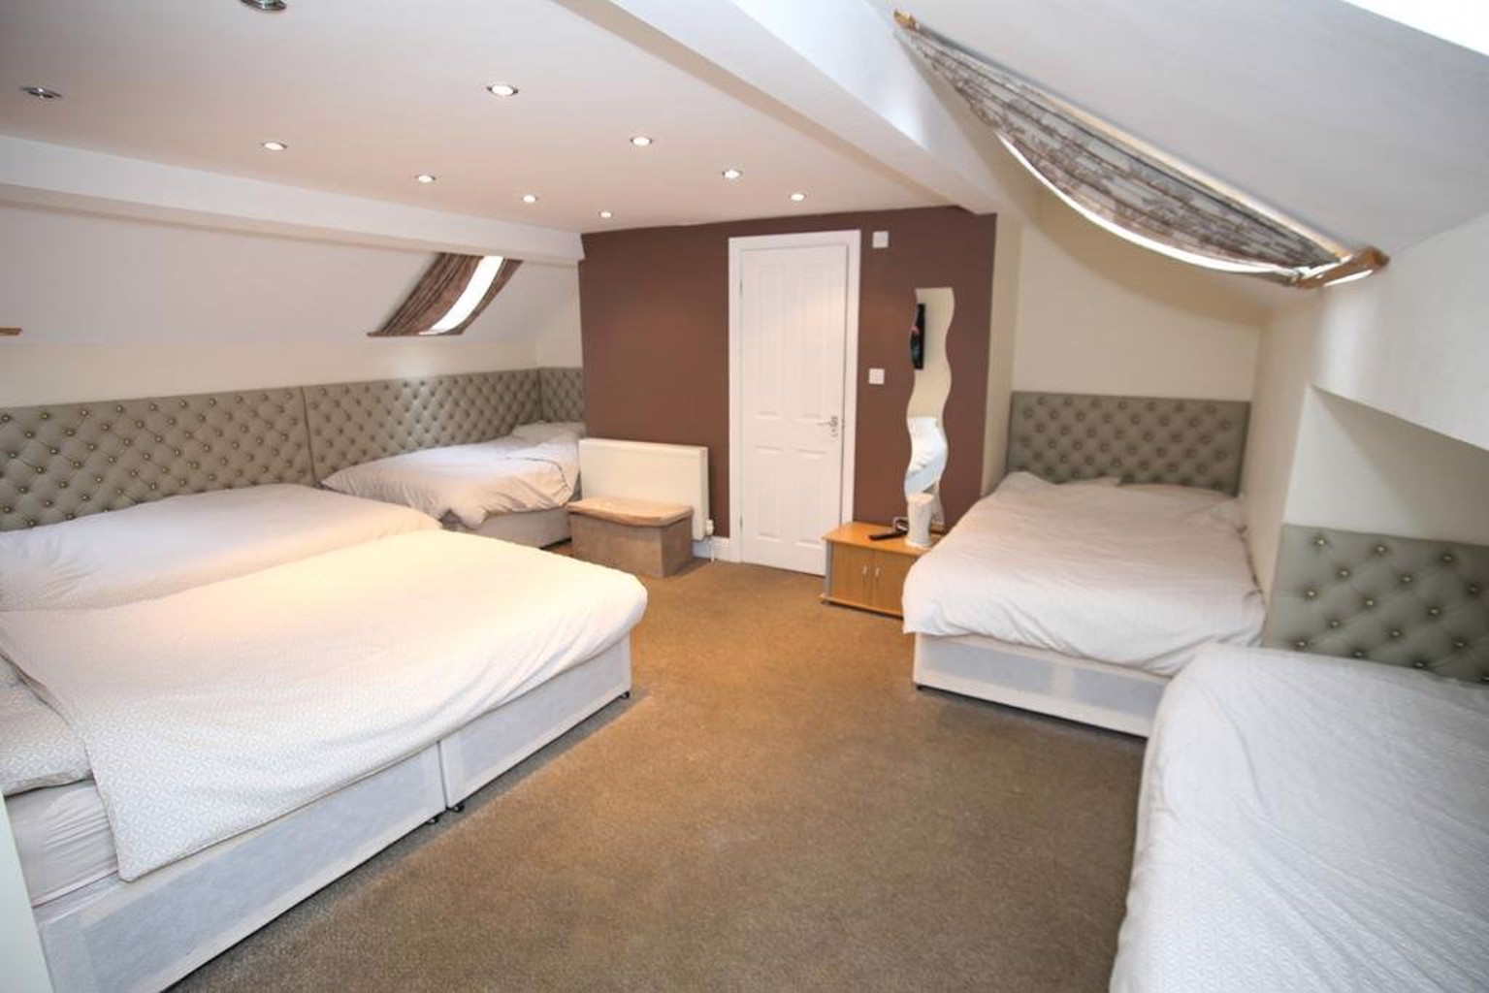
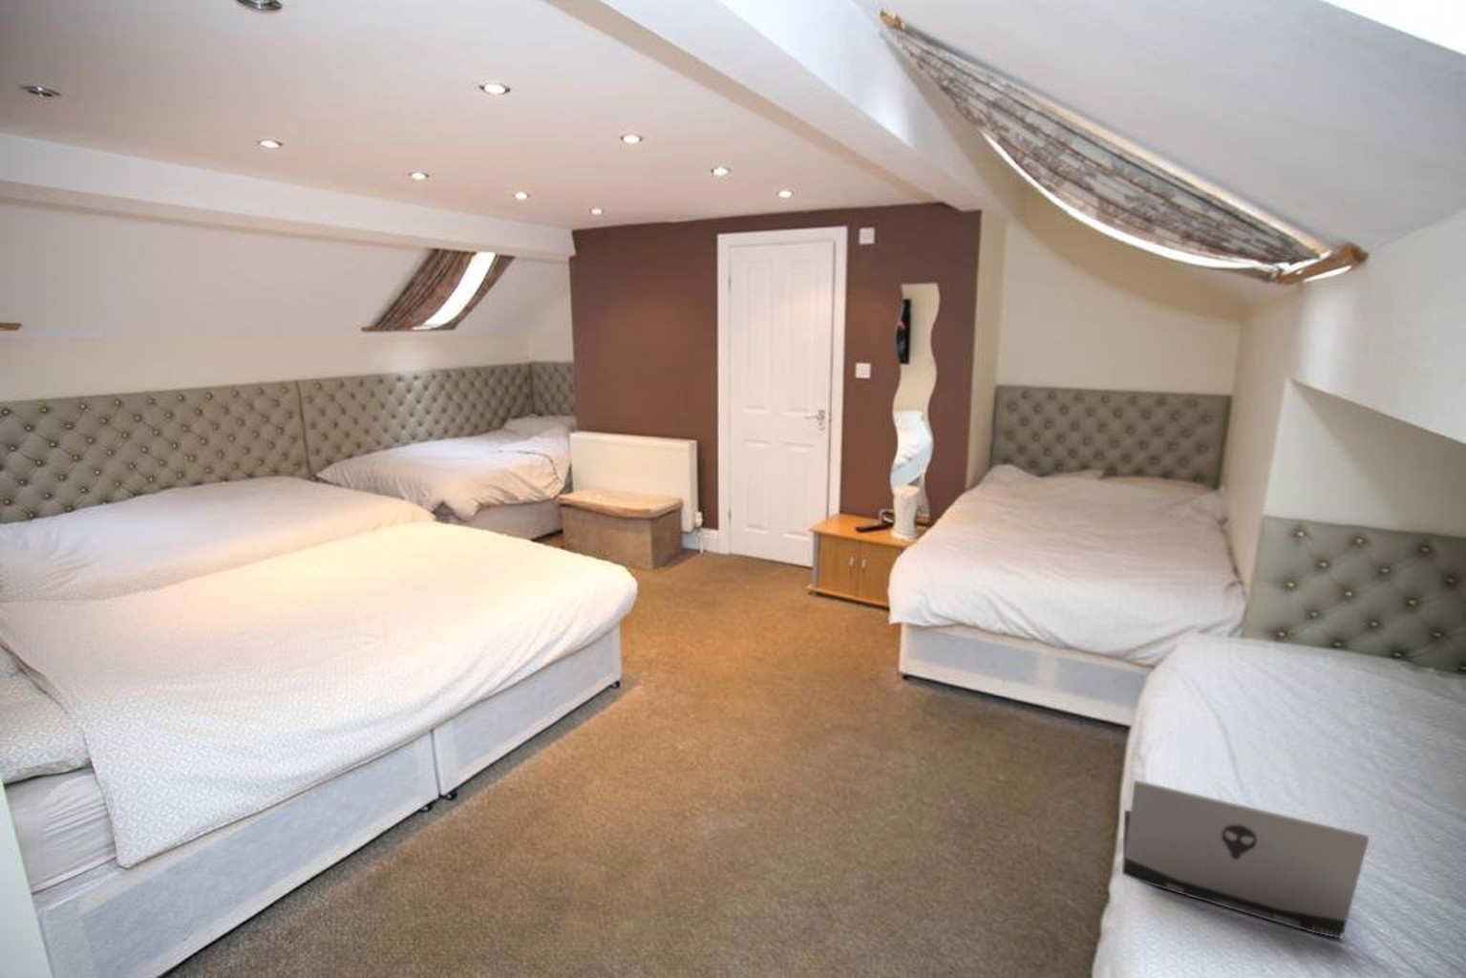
+ laptop computer (1228, 825)
